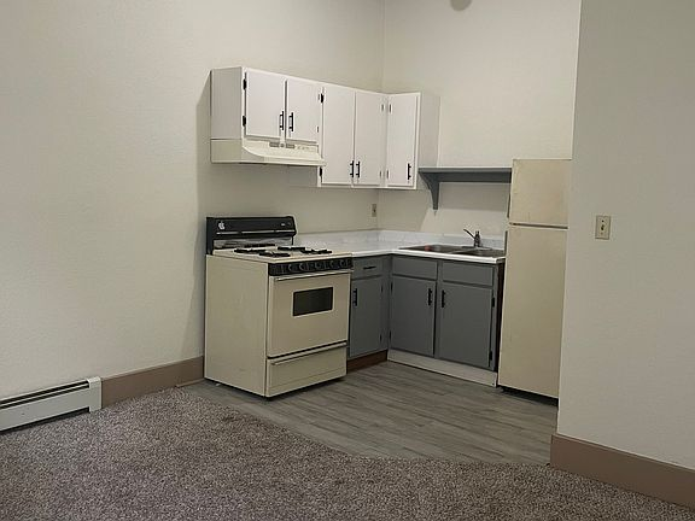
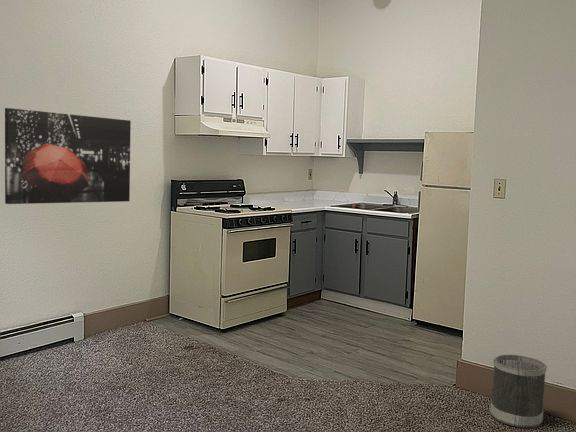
+ wall art (72, 158)
+ wastebasket (517, 389)
